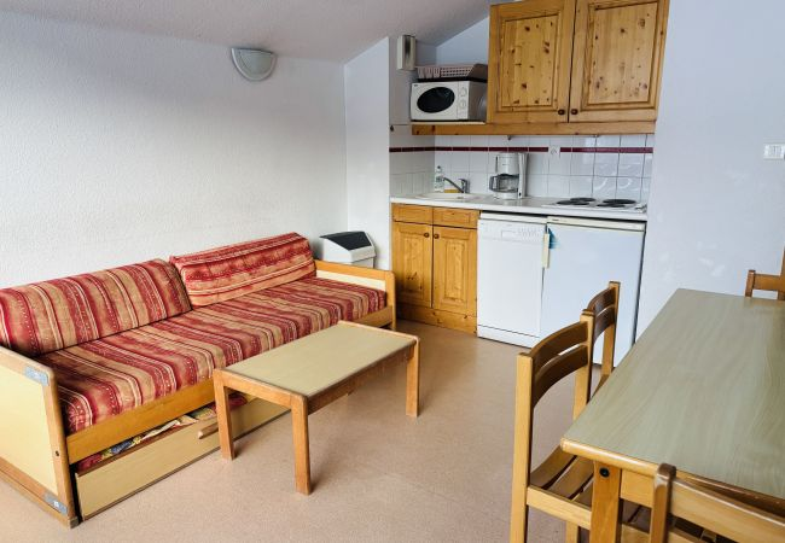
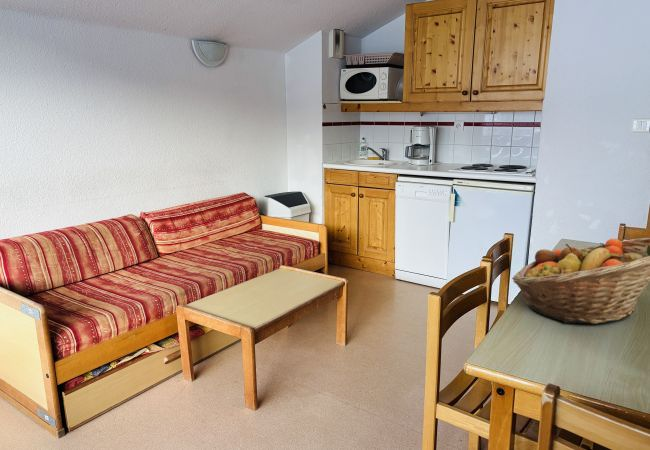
+ fruit basket (589, 272)
